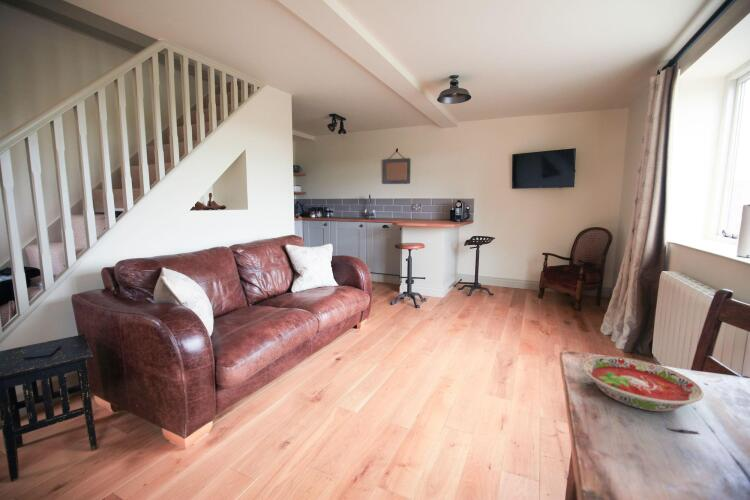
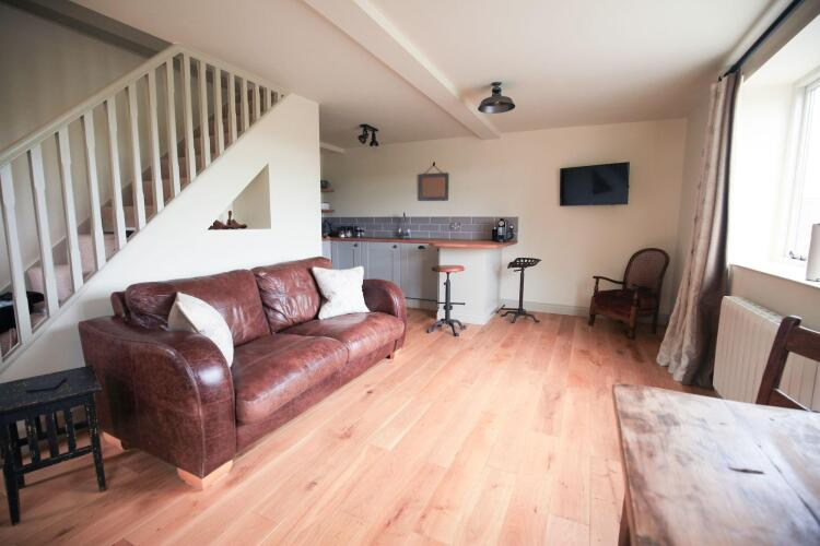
- bowl (636, 385)
